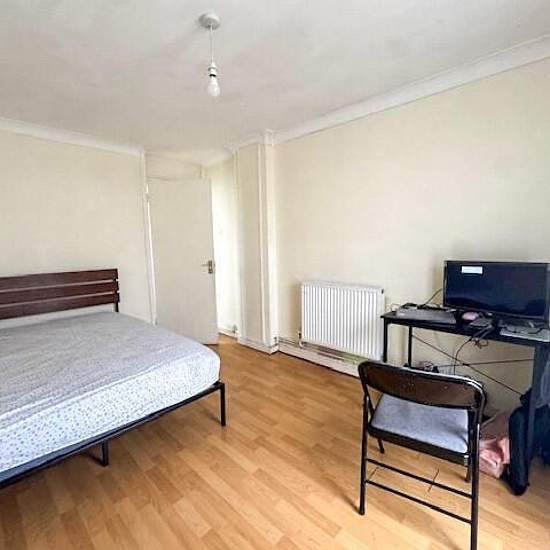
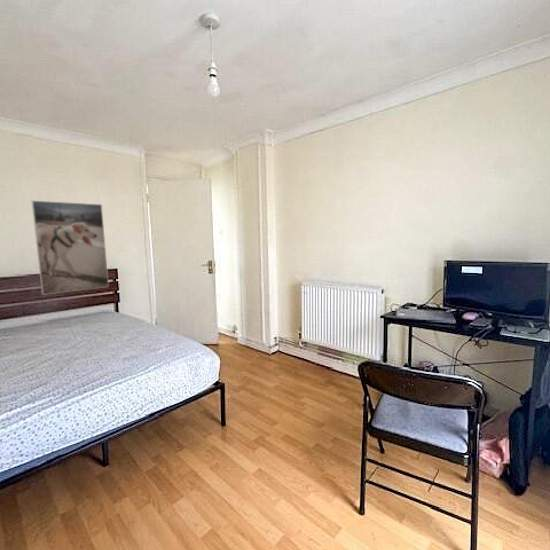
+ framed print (73, 247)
